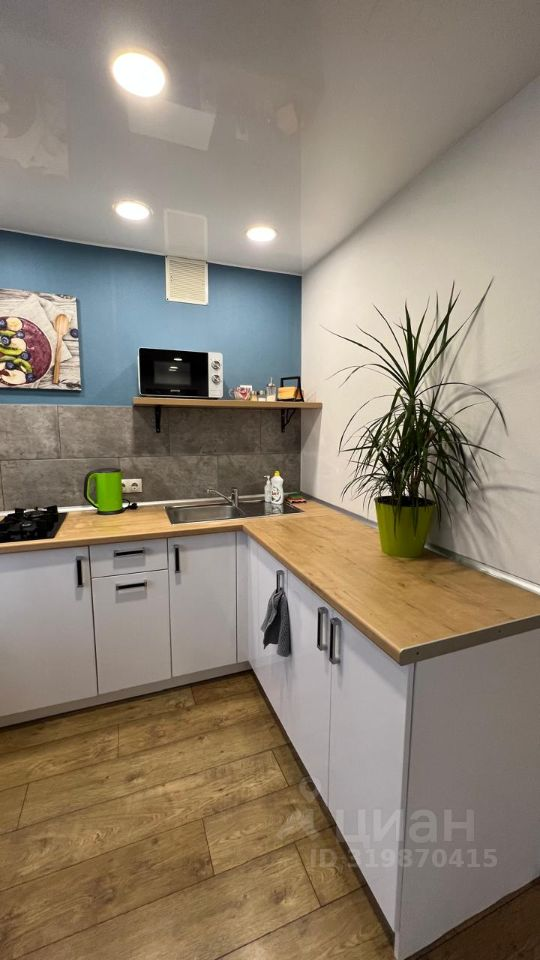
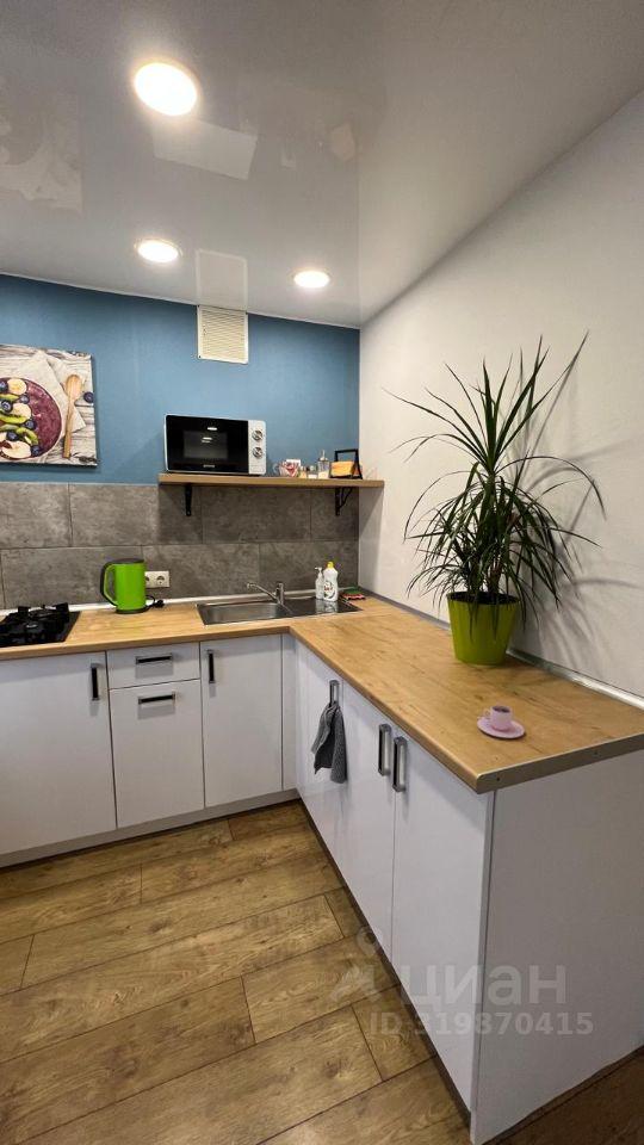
+ teacup (500, 705)
